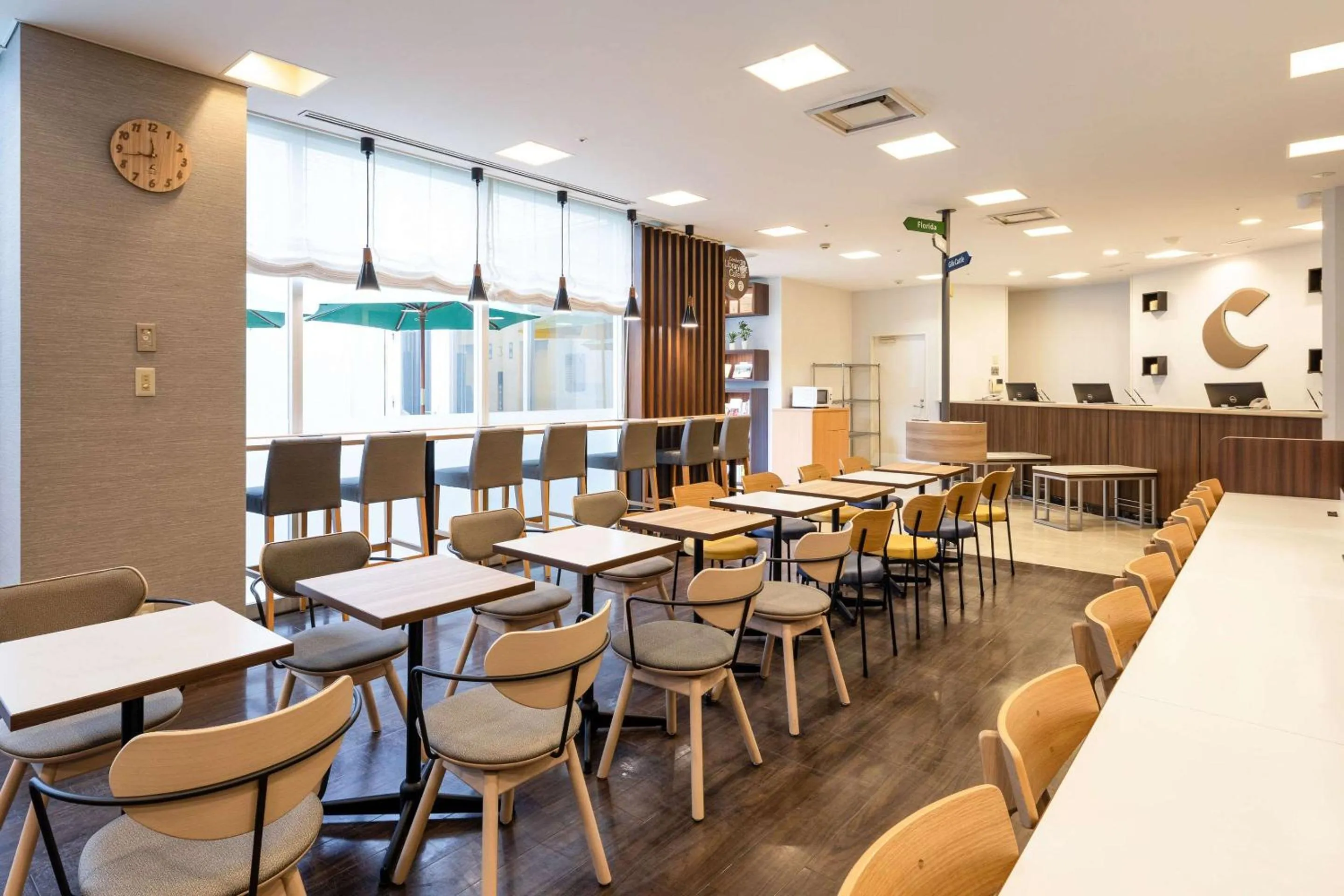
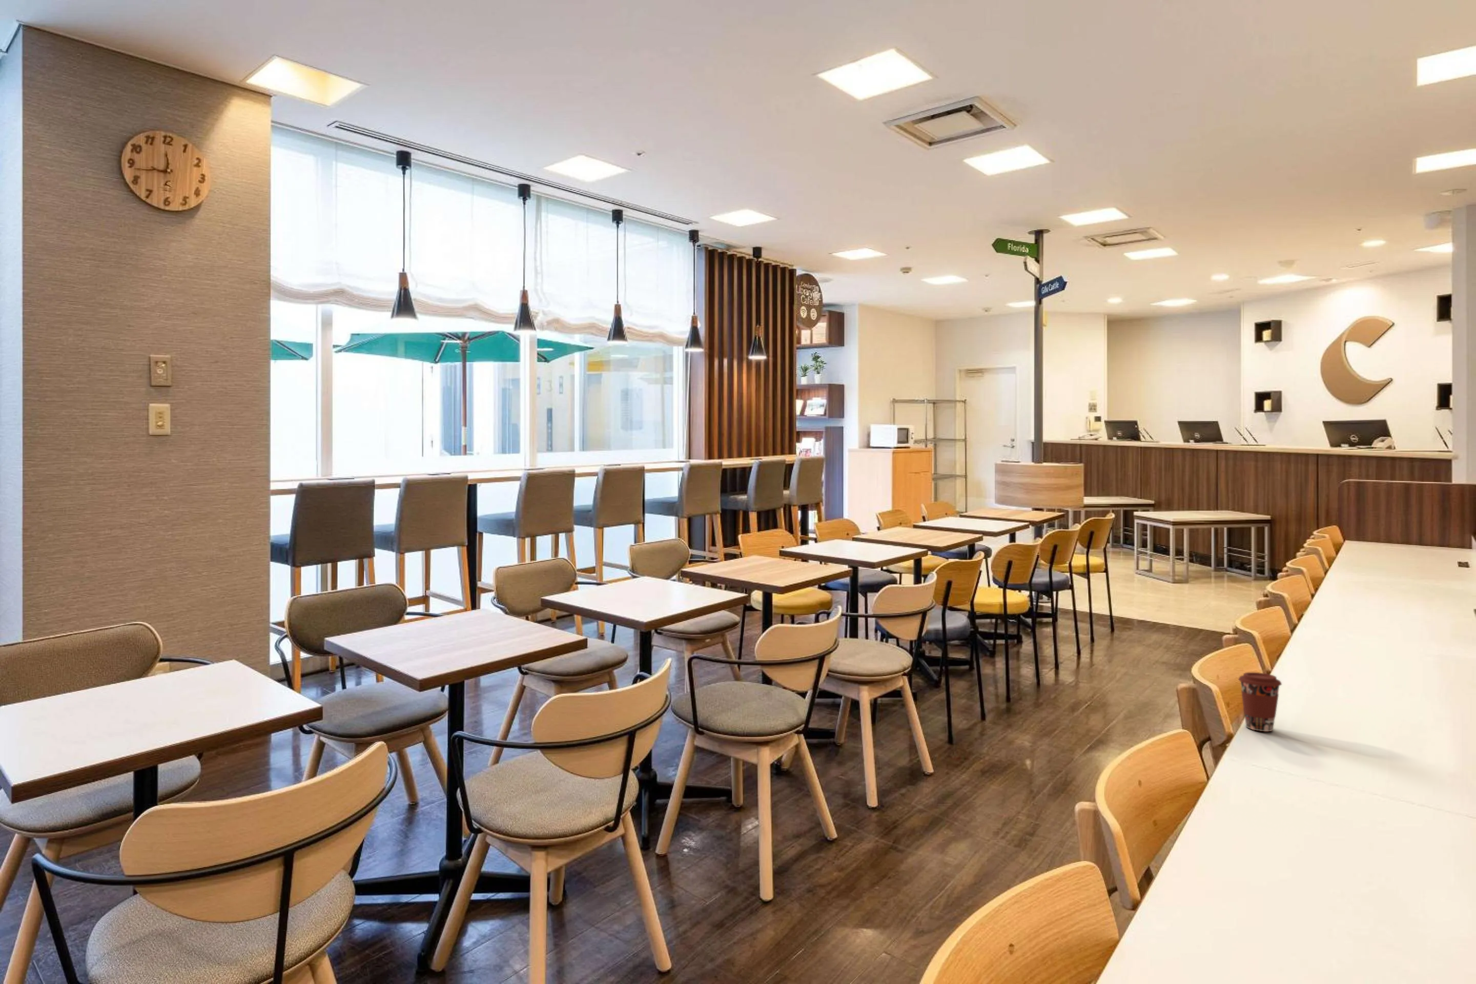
+ coffee cup (1260, 702)
